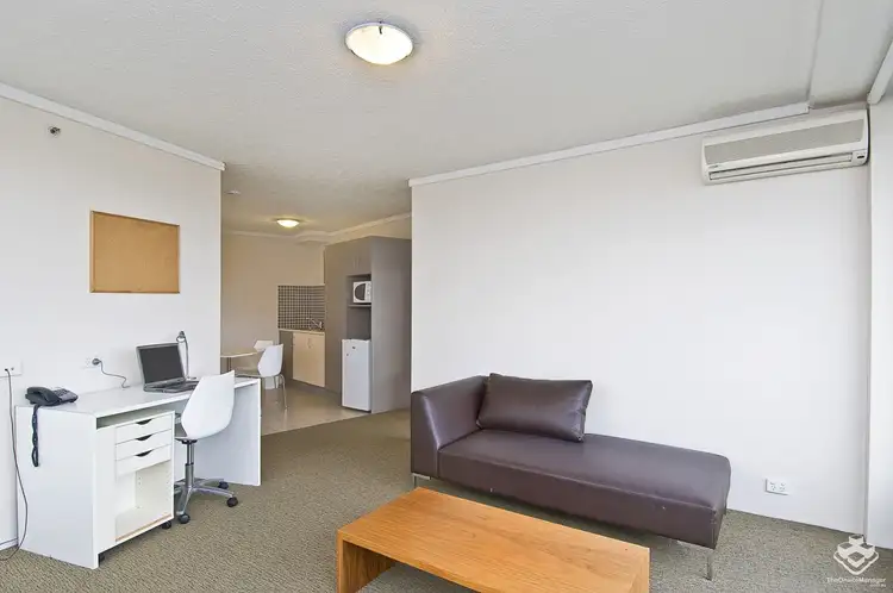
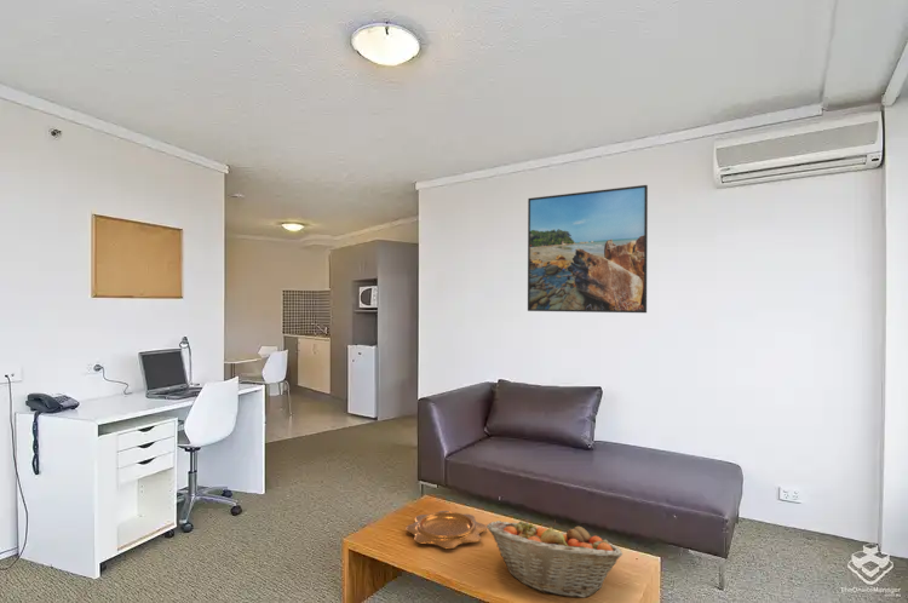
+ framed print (584, 252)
+ fruit basket (551, 547)
+ decorative bowl (446, 528)
